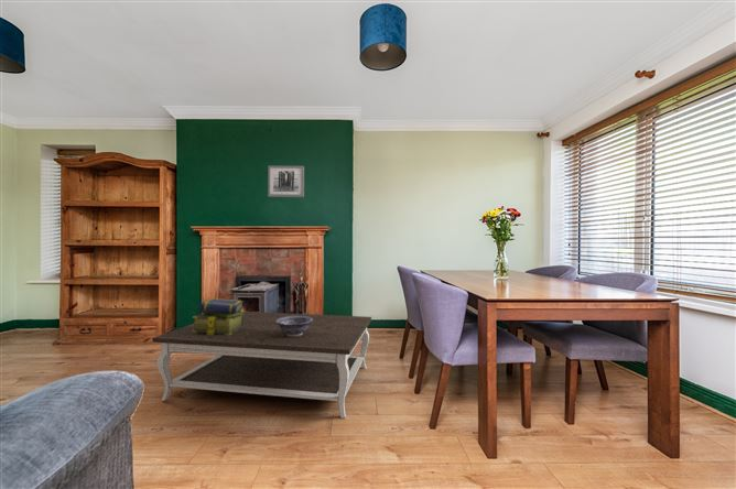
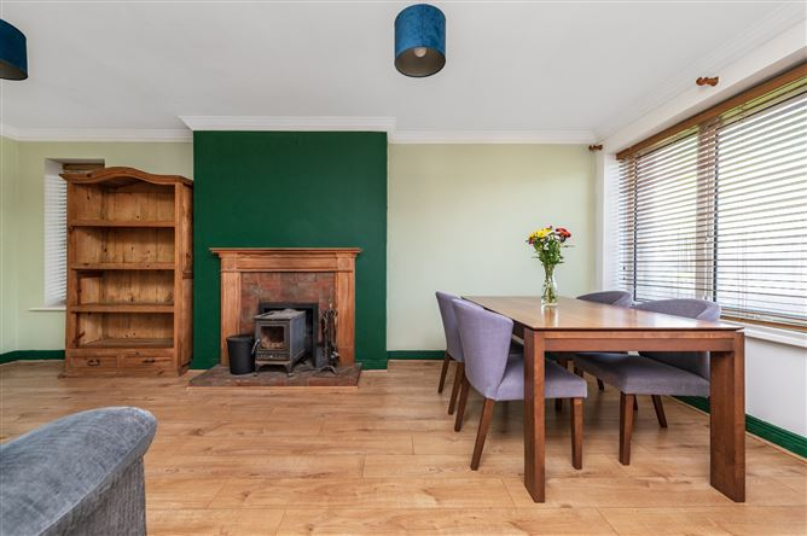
- stack of books (220, 314)
- decorative bowl (294, 326)
- wall art (285, 181)
- coffee table (275, 354)
